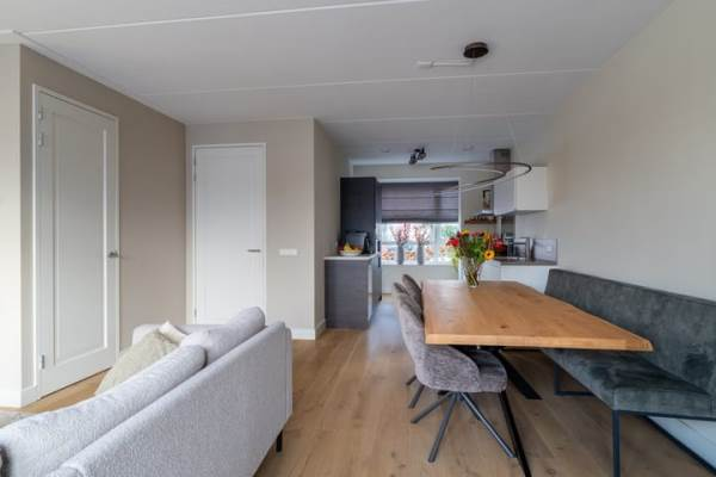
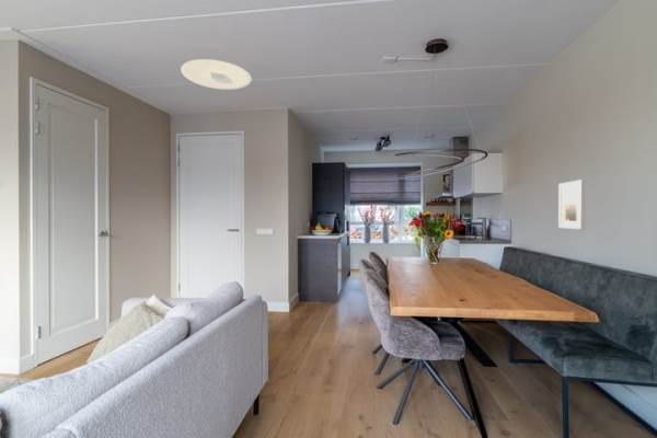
+ ceiling light (217, 72)
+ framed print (570, 205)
